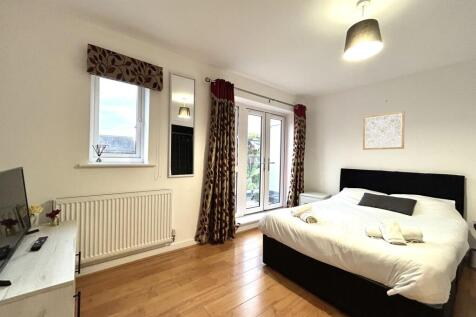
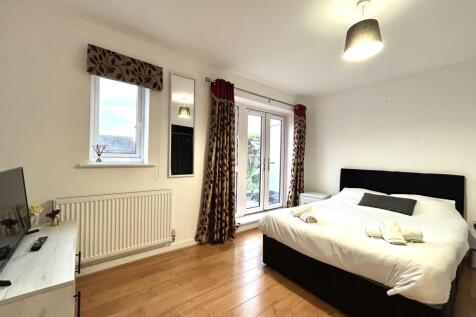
- wall art (384, 131)
